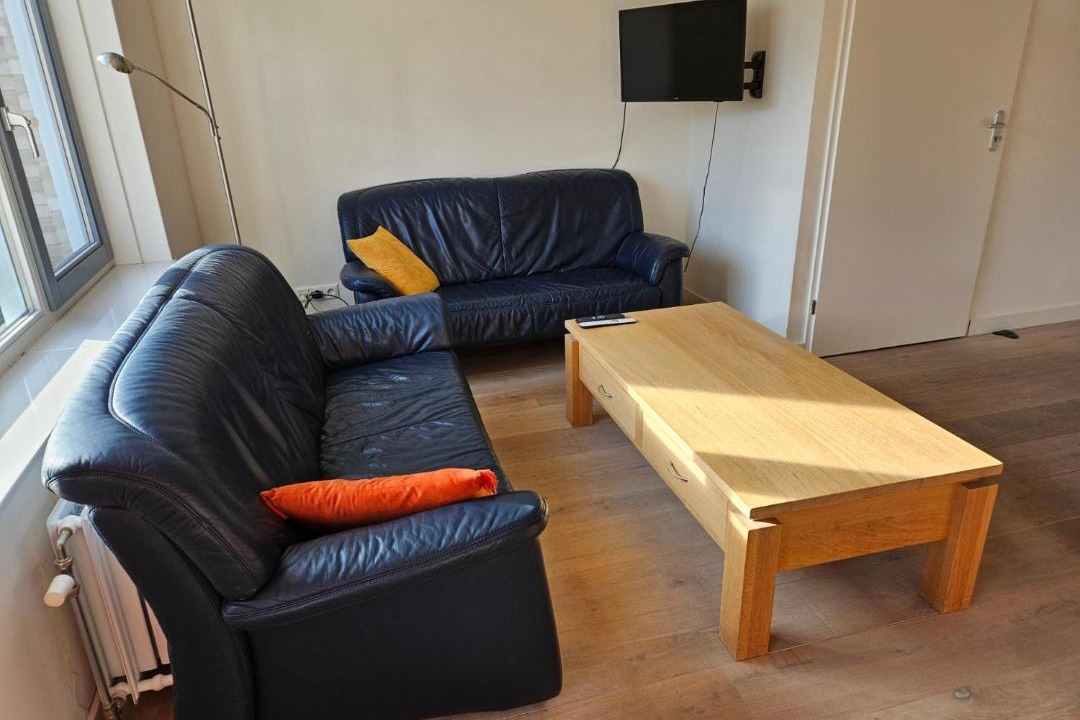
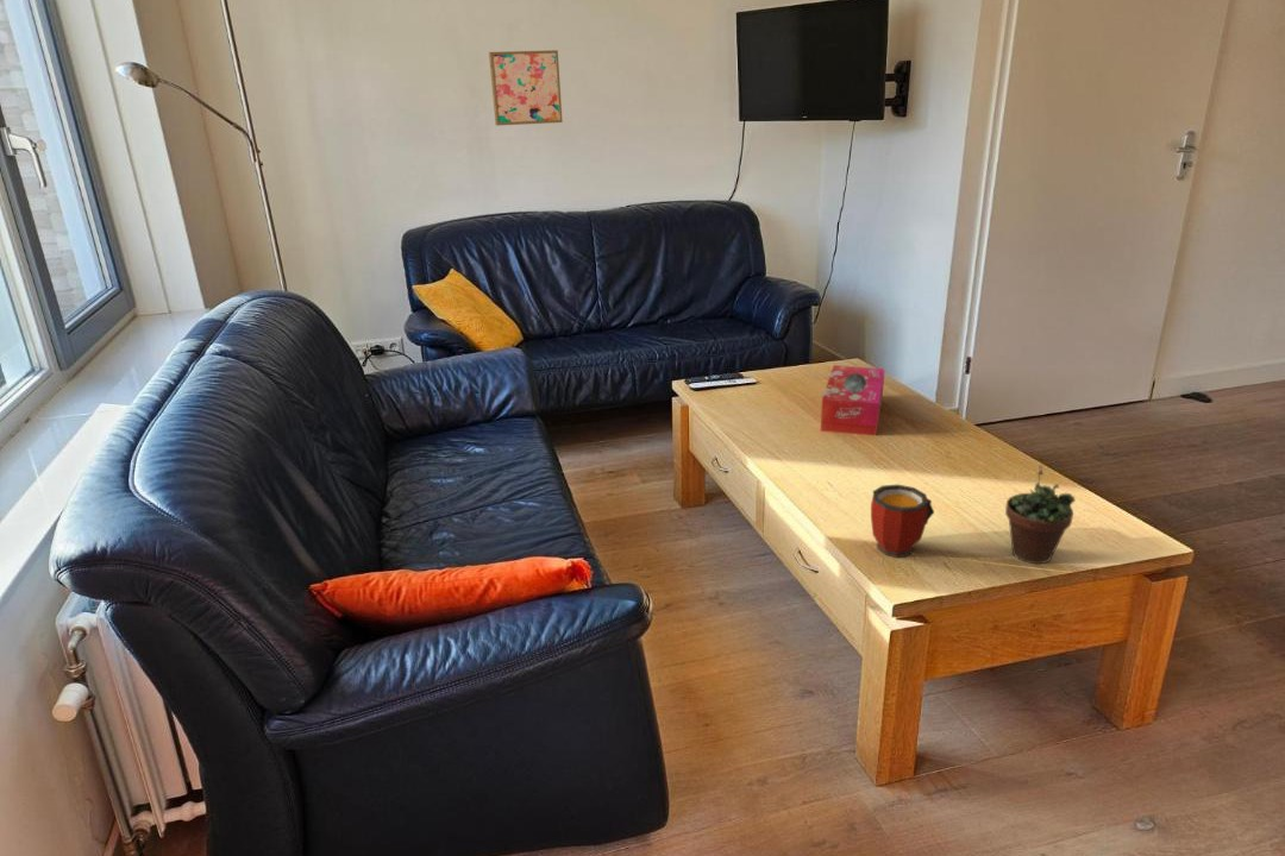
+ mug (904, 521)
+ tissue box (853, 398)
+ wall art (526, 88)
+ succulent plant (1039, 511)
